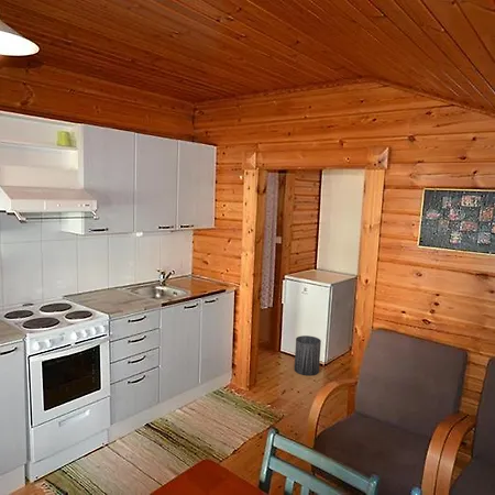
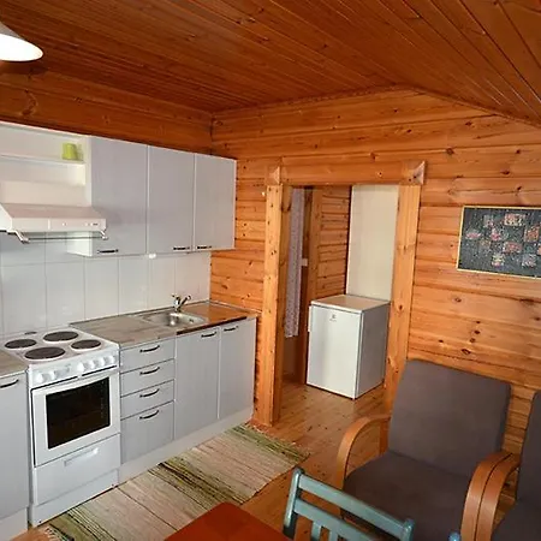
- trash can (307, 354)
